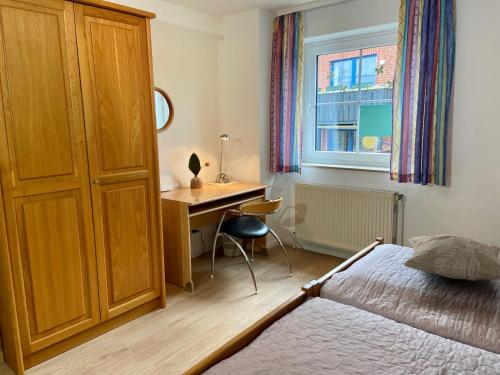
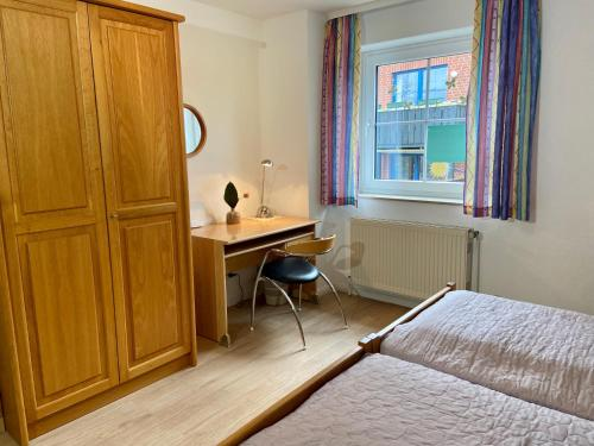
- decorative pillow (454, 255)
